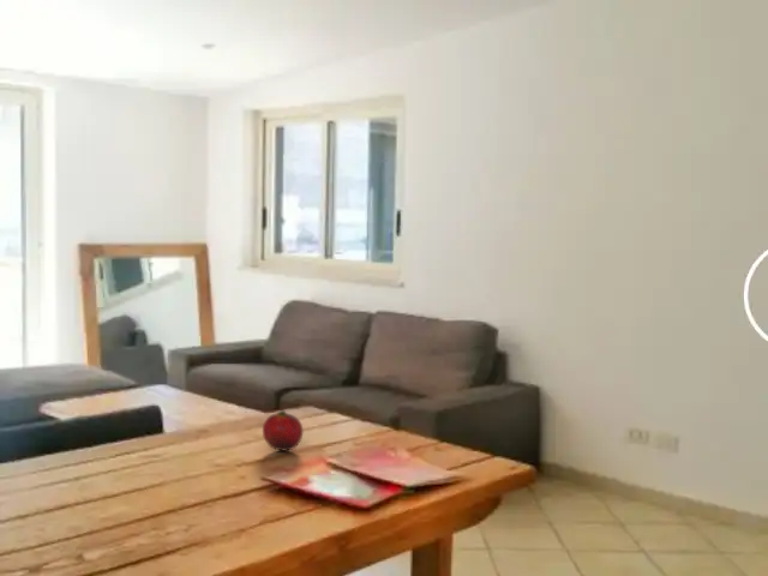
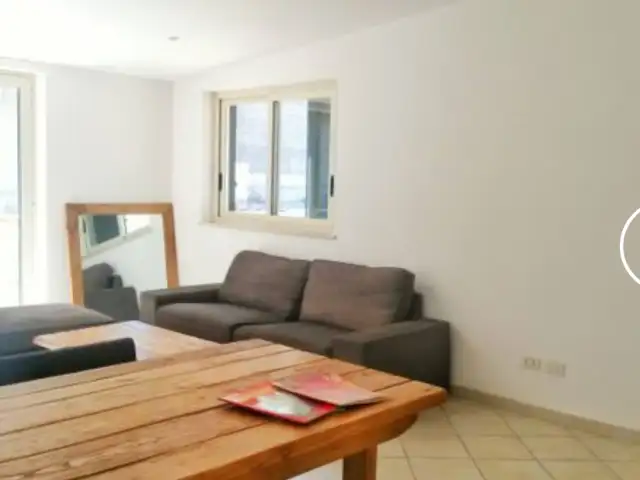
- fruit (282, 430)
